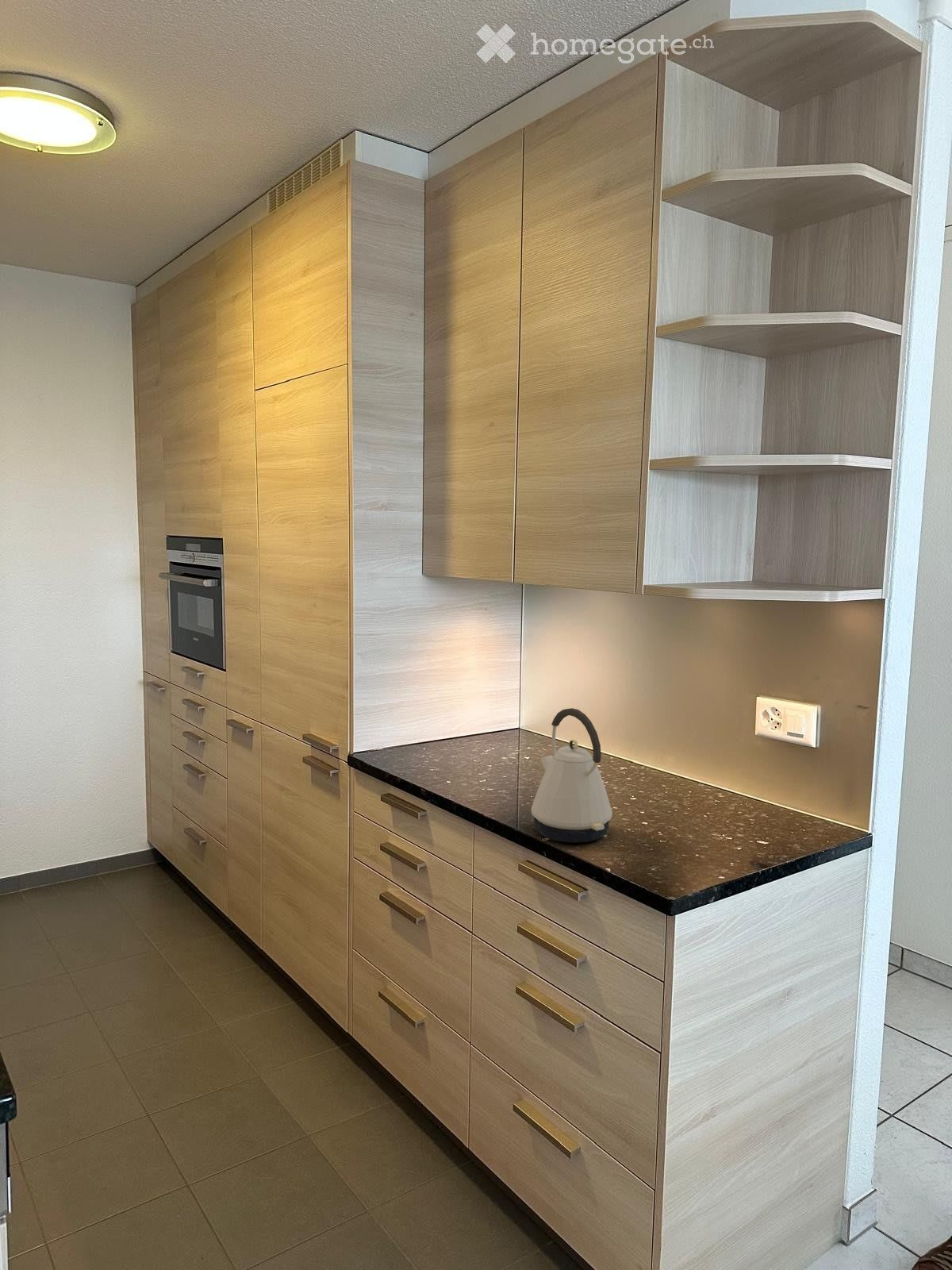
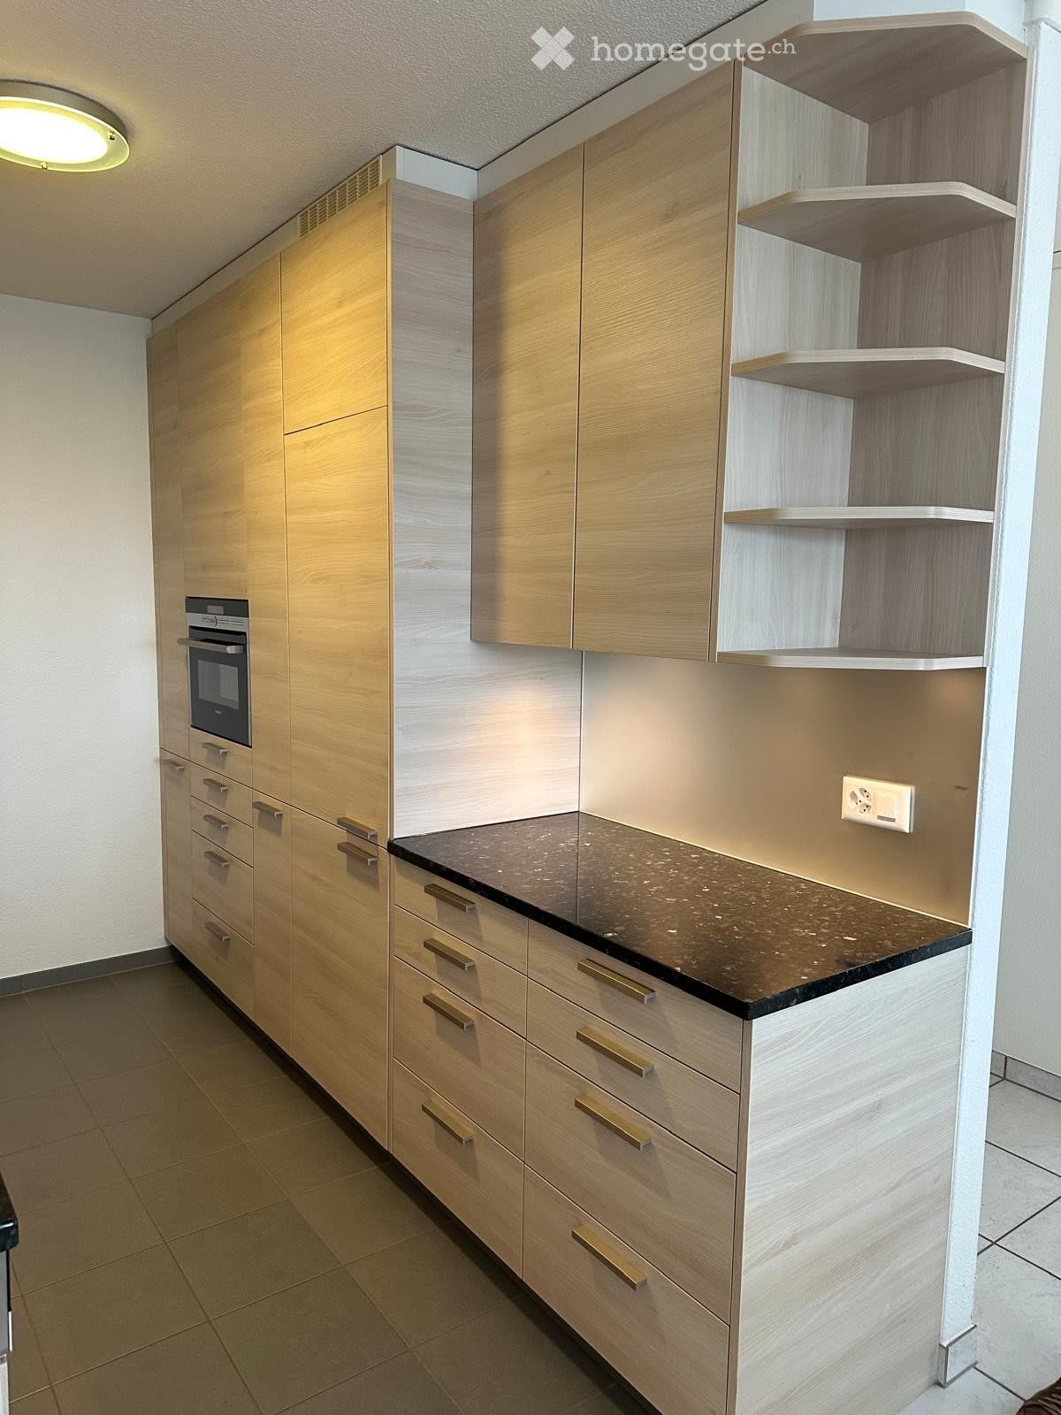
- kettle (570, 771)
